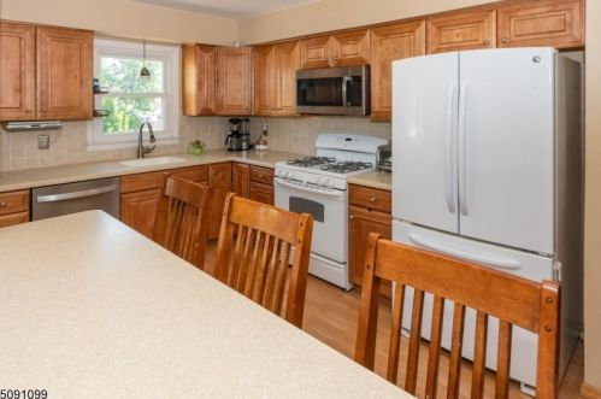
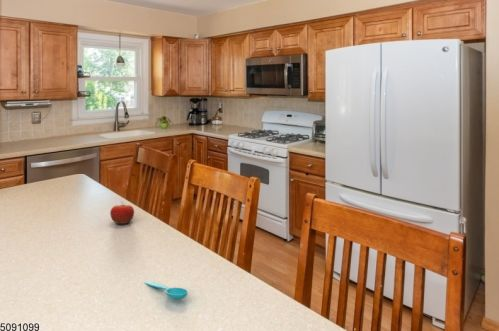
+ spoon (161, 286)
+ fruit (122, 212)
